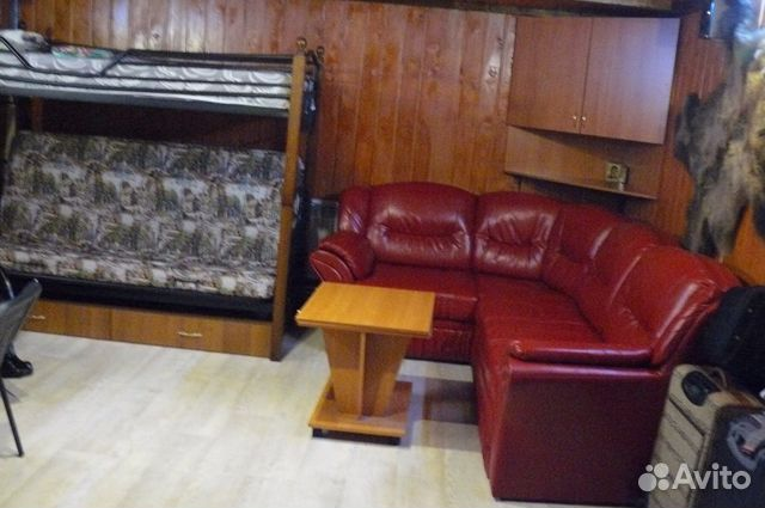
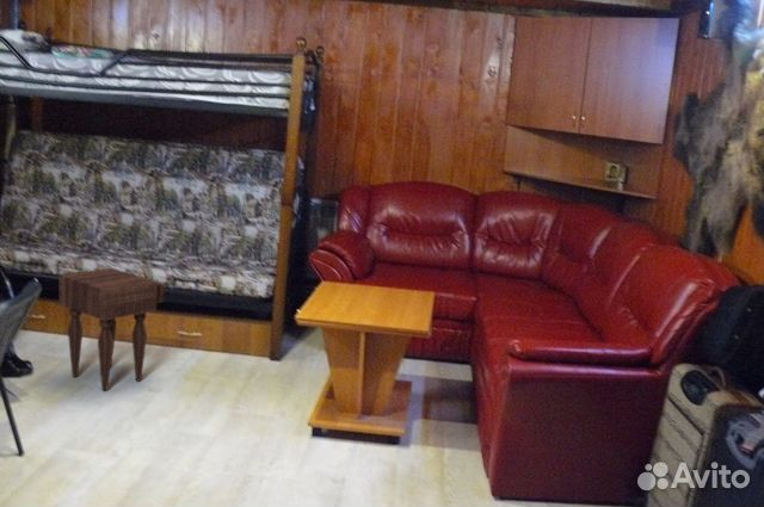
+ nightstand (115, 326)
